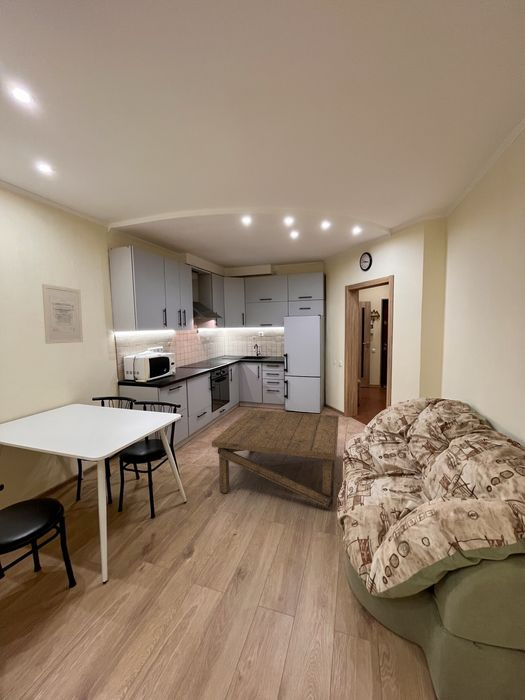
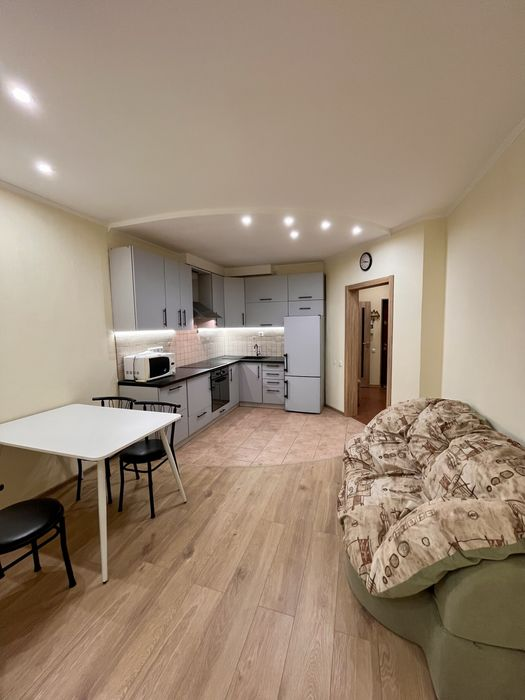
- wall art (63, 315)
- coffee table (283, 450)
